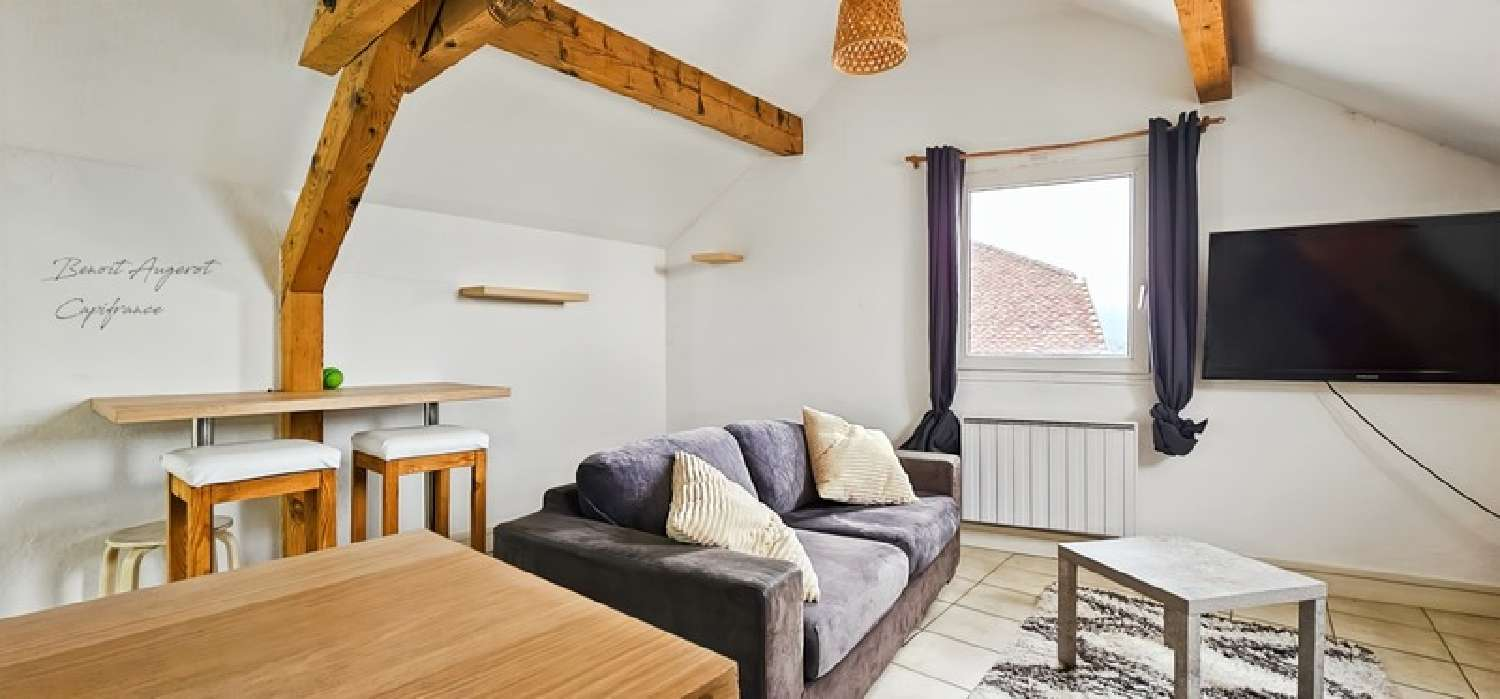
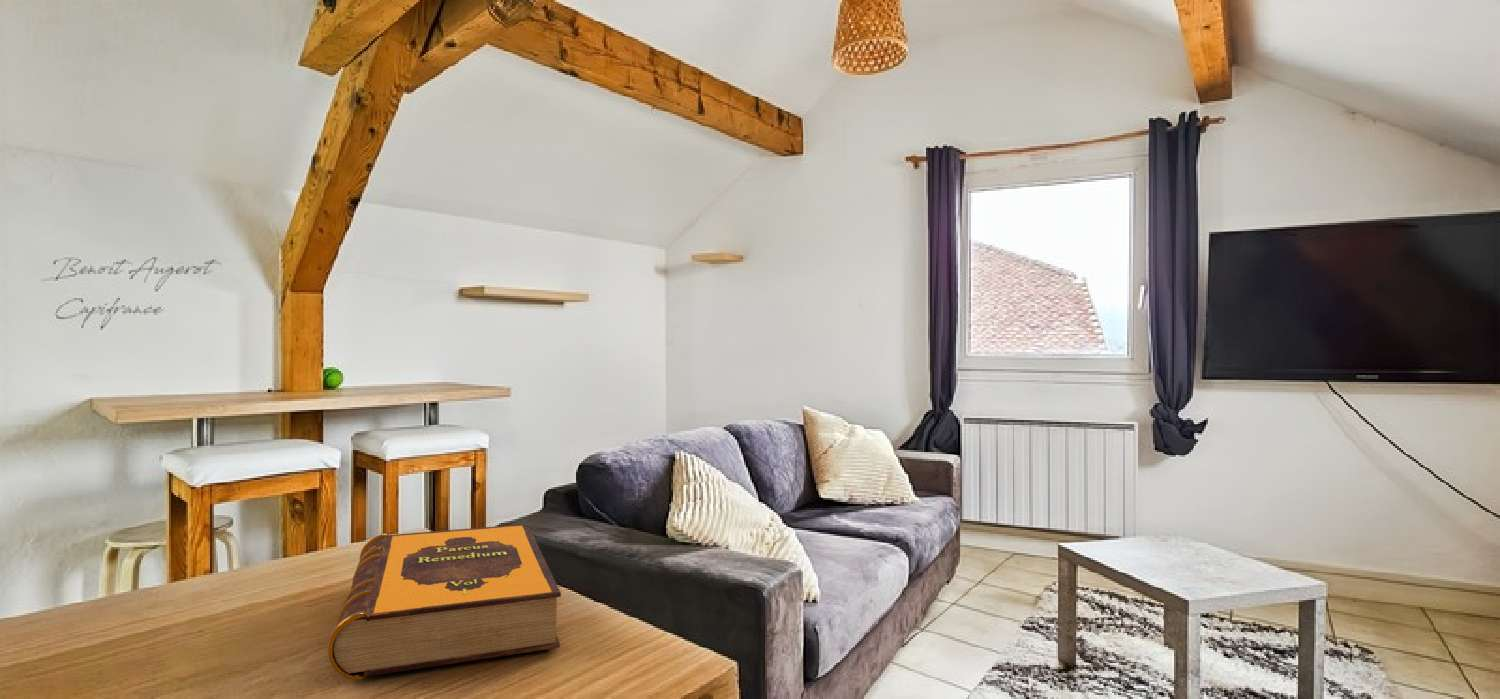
+ hardback book (448, 585)
